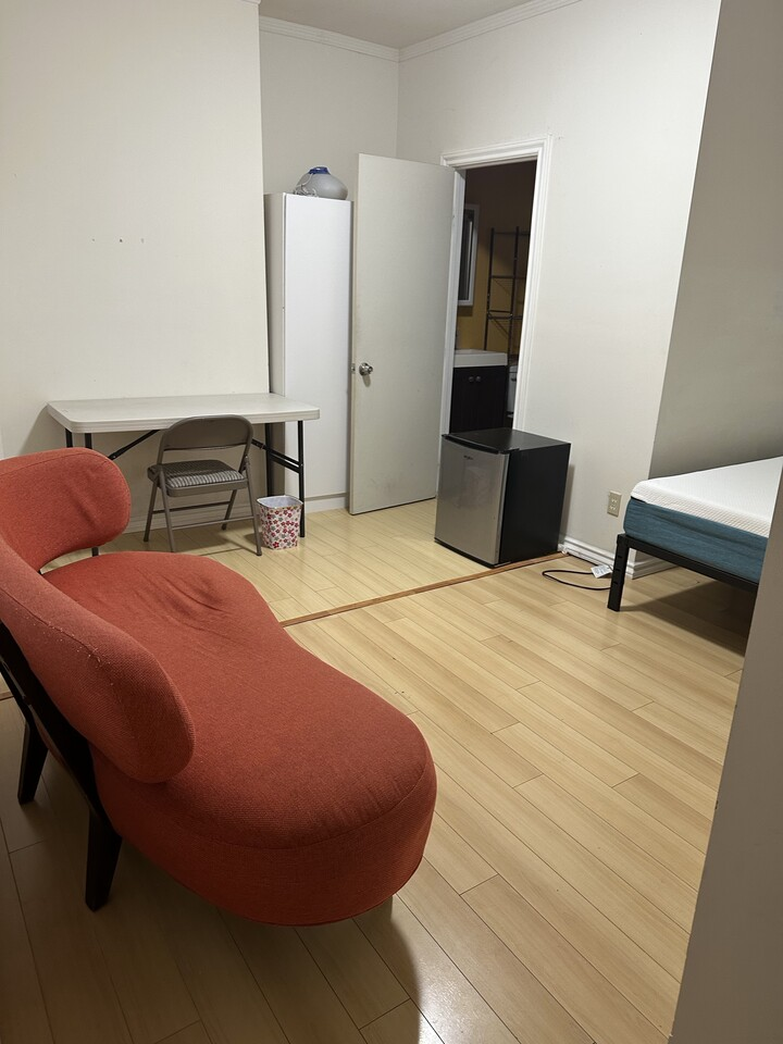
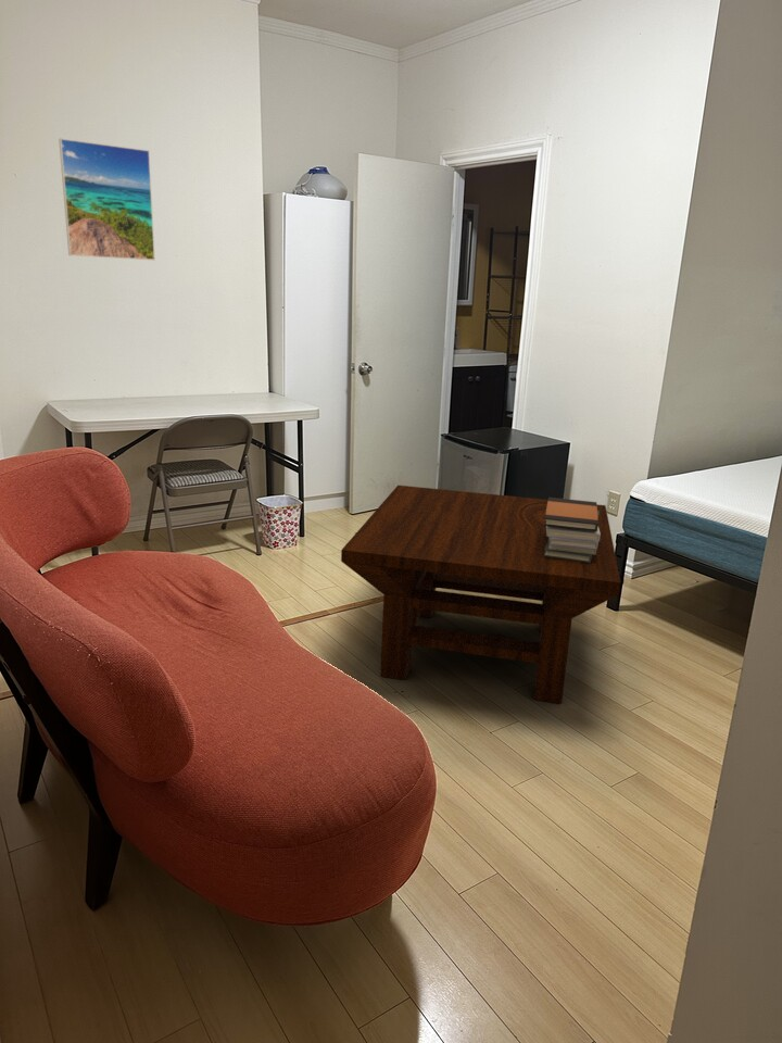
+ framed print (109, 202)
+ coffee table (483, 588)
+ book stack (570, 528)
